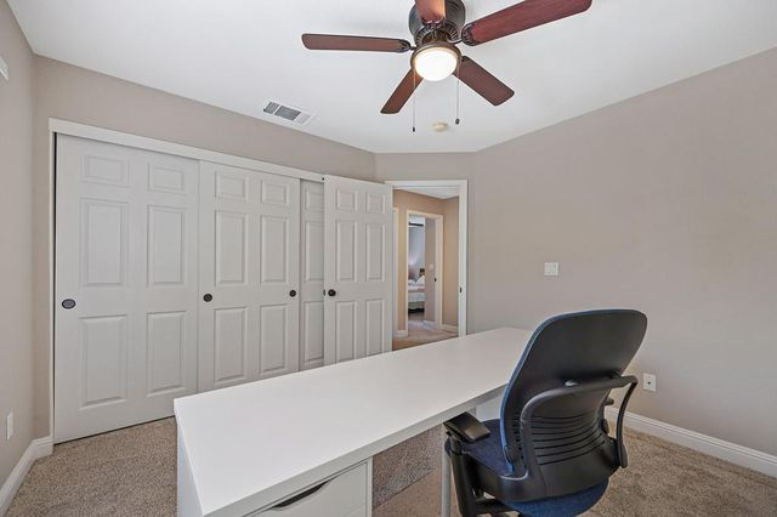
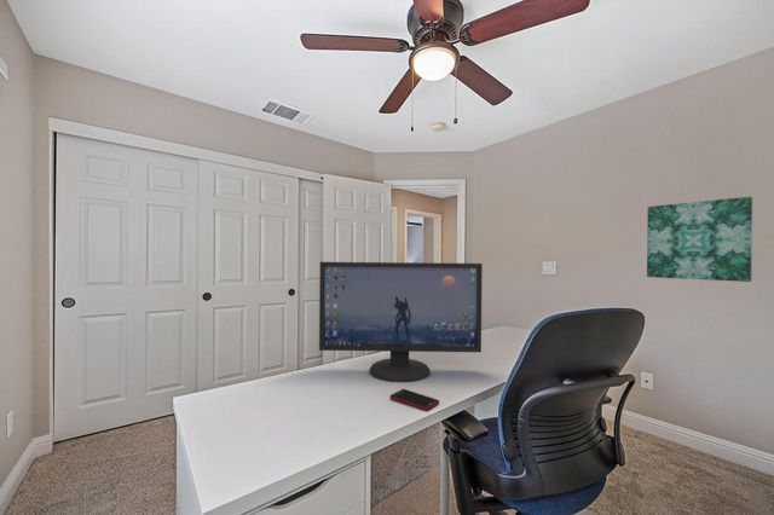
+ wall art (694, 241)
+ computer monitor (399, 317)
+ cell phone (414, 399)
